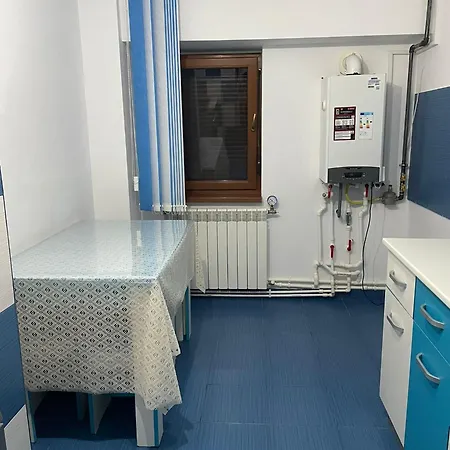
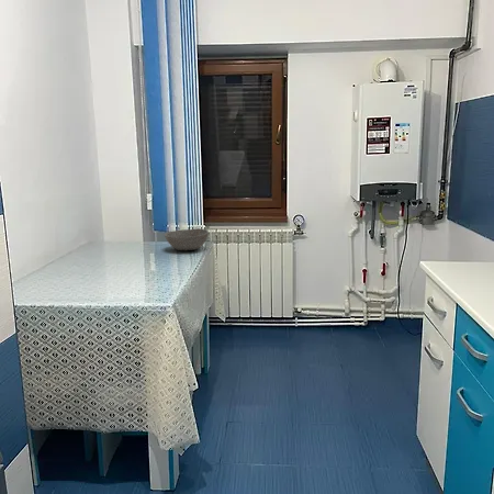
+ bowl (187, 240)
